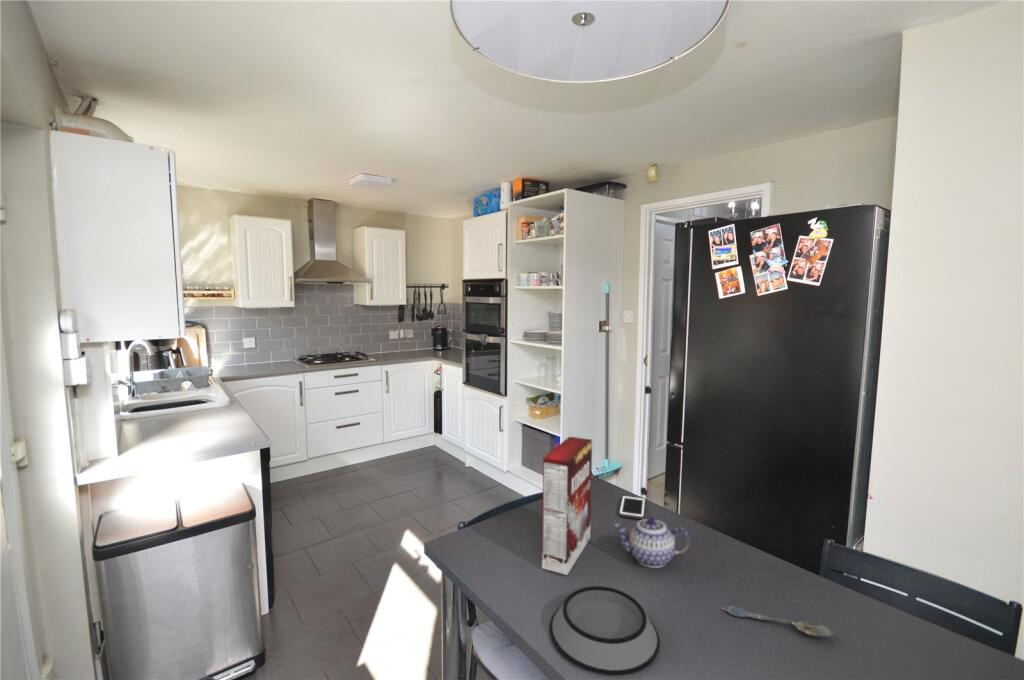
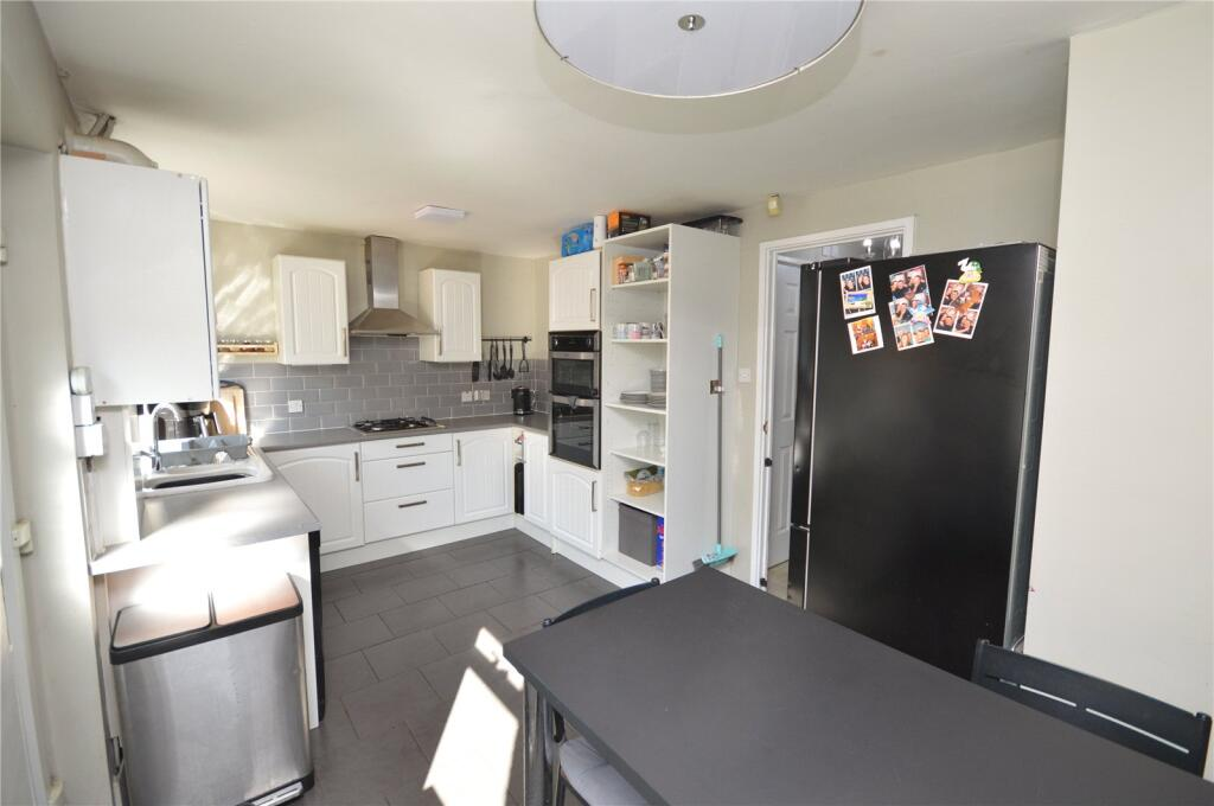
- cereal box (568, 500)
- spoon (775, 620)
- teapot (651, 538)
- bowl (603, 621)
- cell phone (632, 506)
